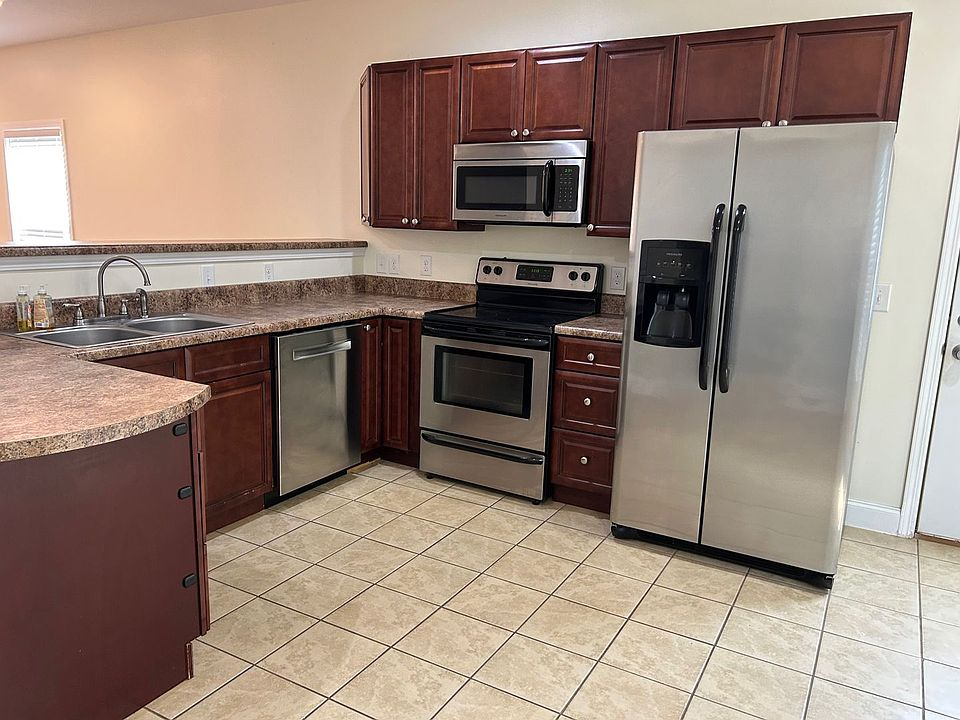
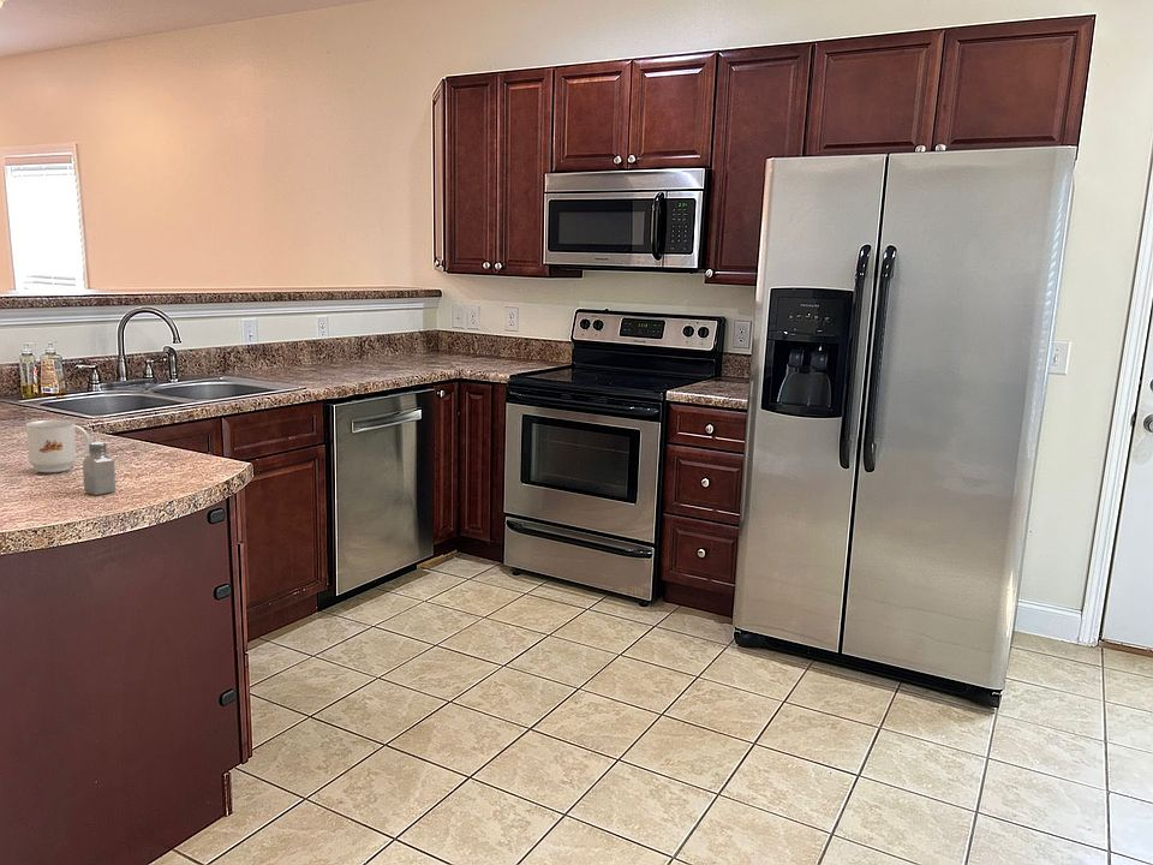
+ mug (59, 446)
+ saltshaker (98, 467)
